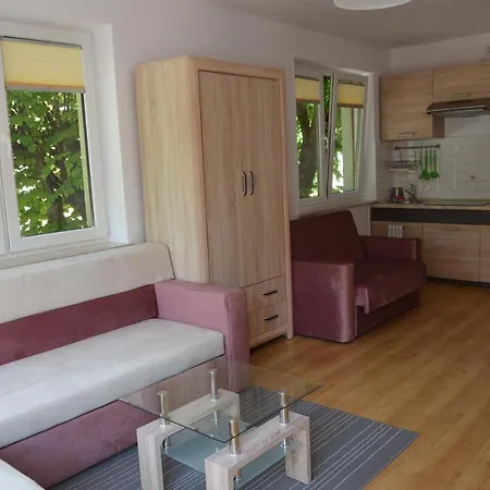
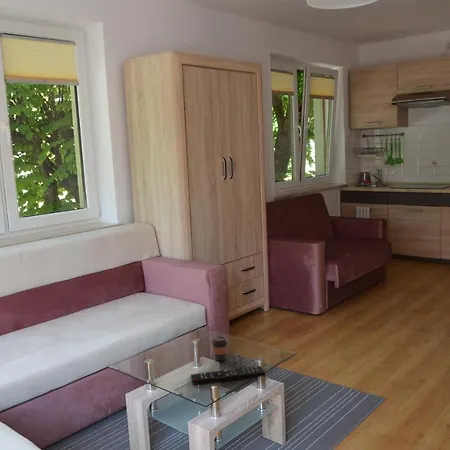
+ remote control (227, 374)
+ coffee cup (219, 348)
